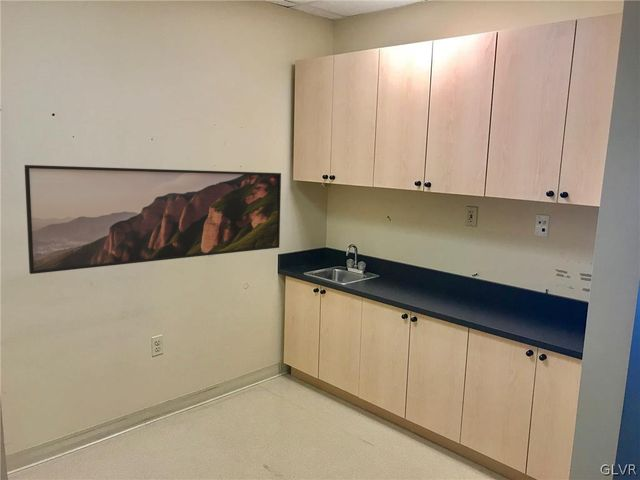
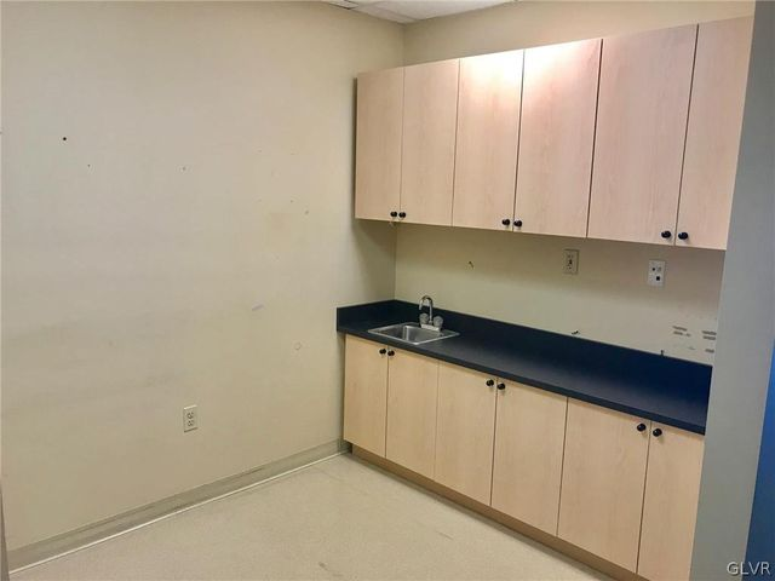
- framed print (177, 214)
